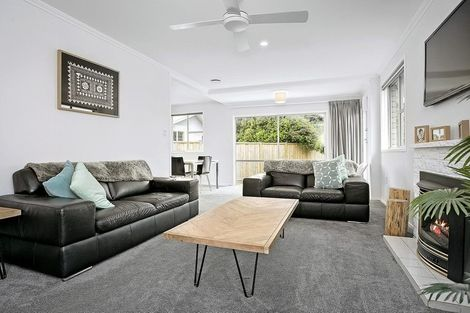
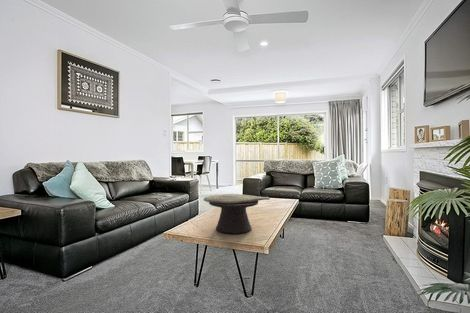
+ decorative bowl (236, 212)
